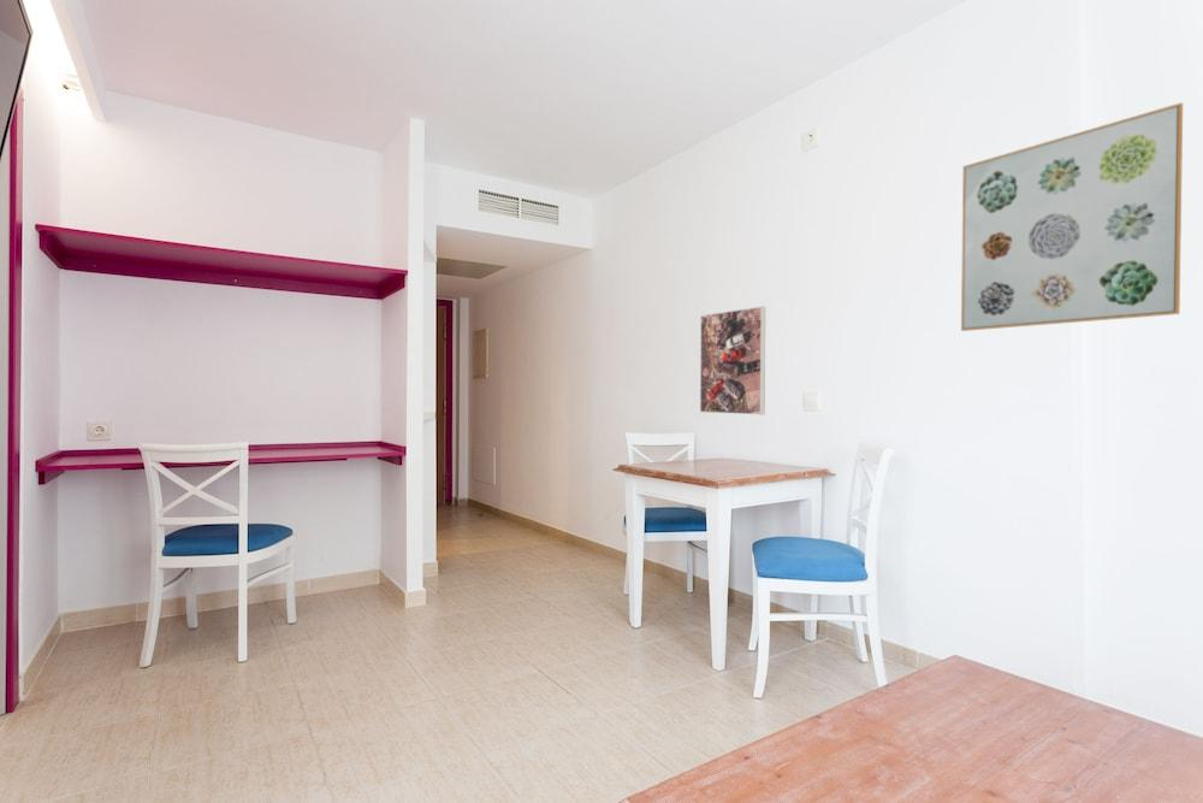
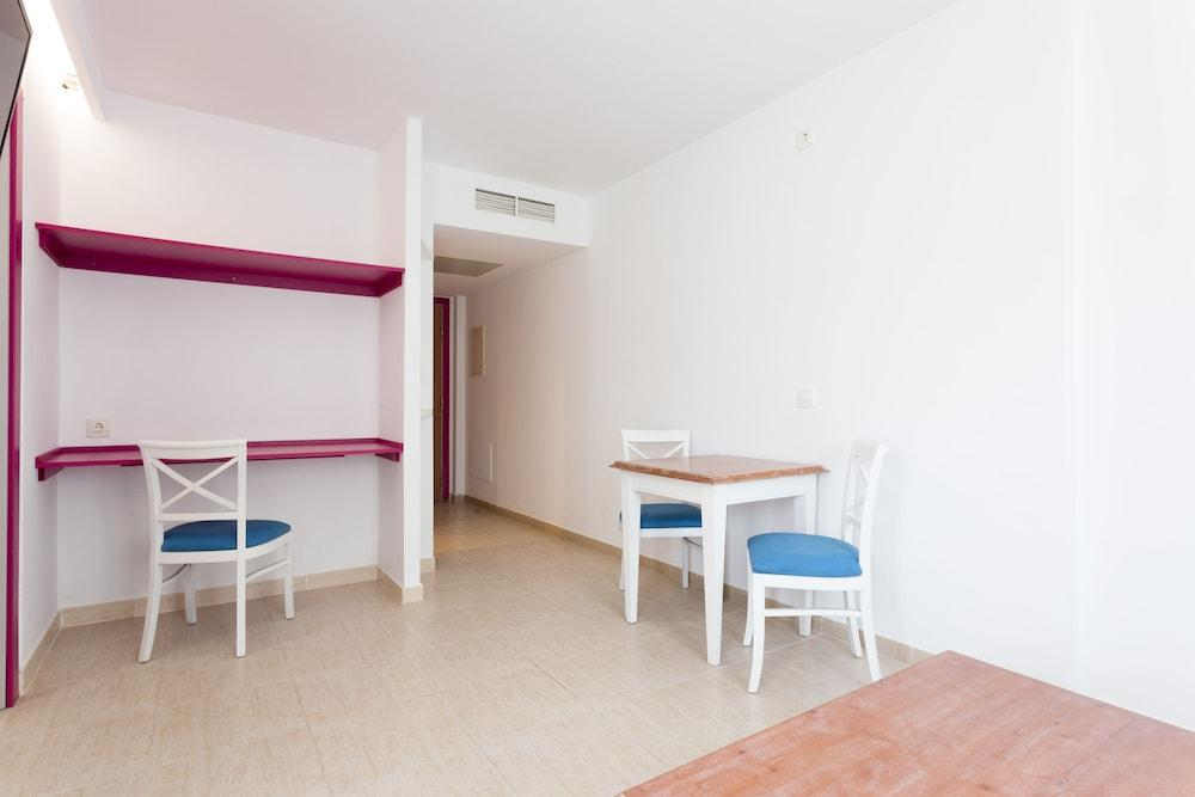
- wall art (1057, 231)
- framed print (730, 362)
